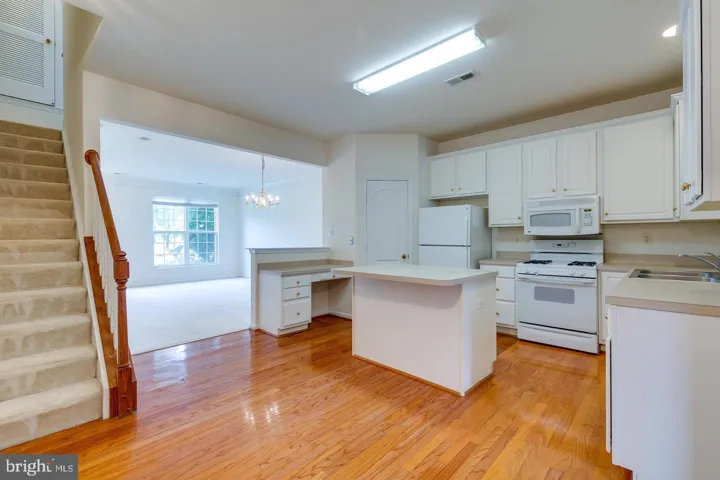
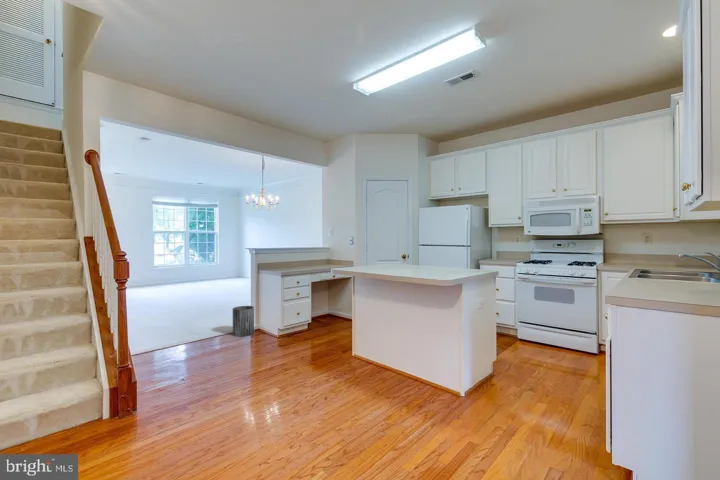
+ trash can (243, 320)
